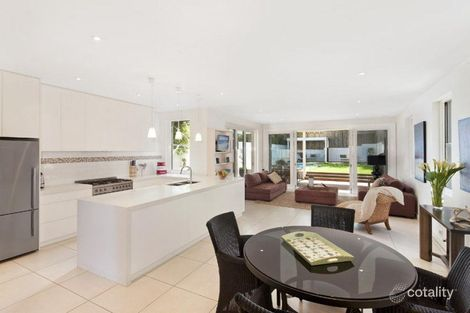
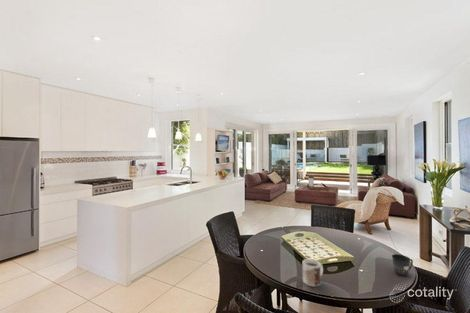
+ mug (313, 272)
+ mug (403, 265)
